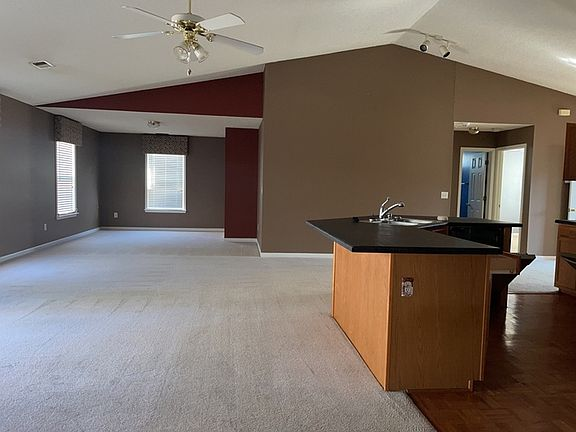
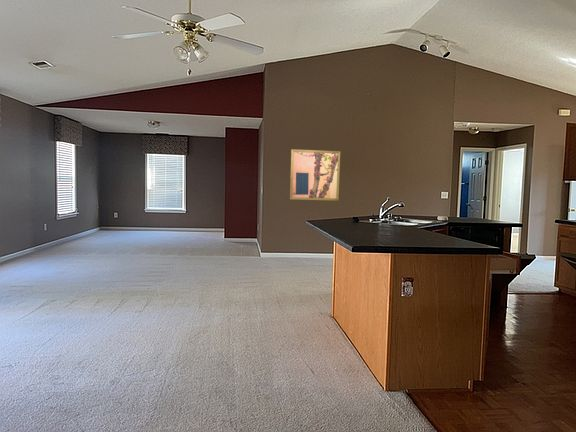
+ wall art (314, 175)
